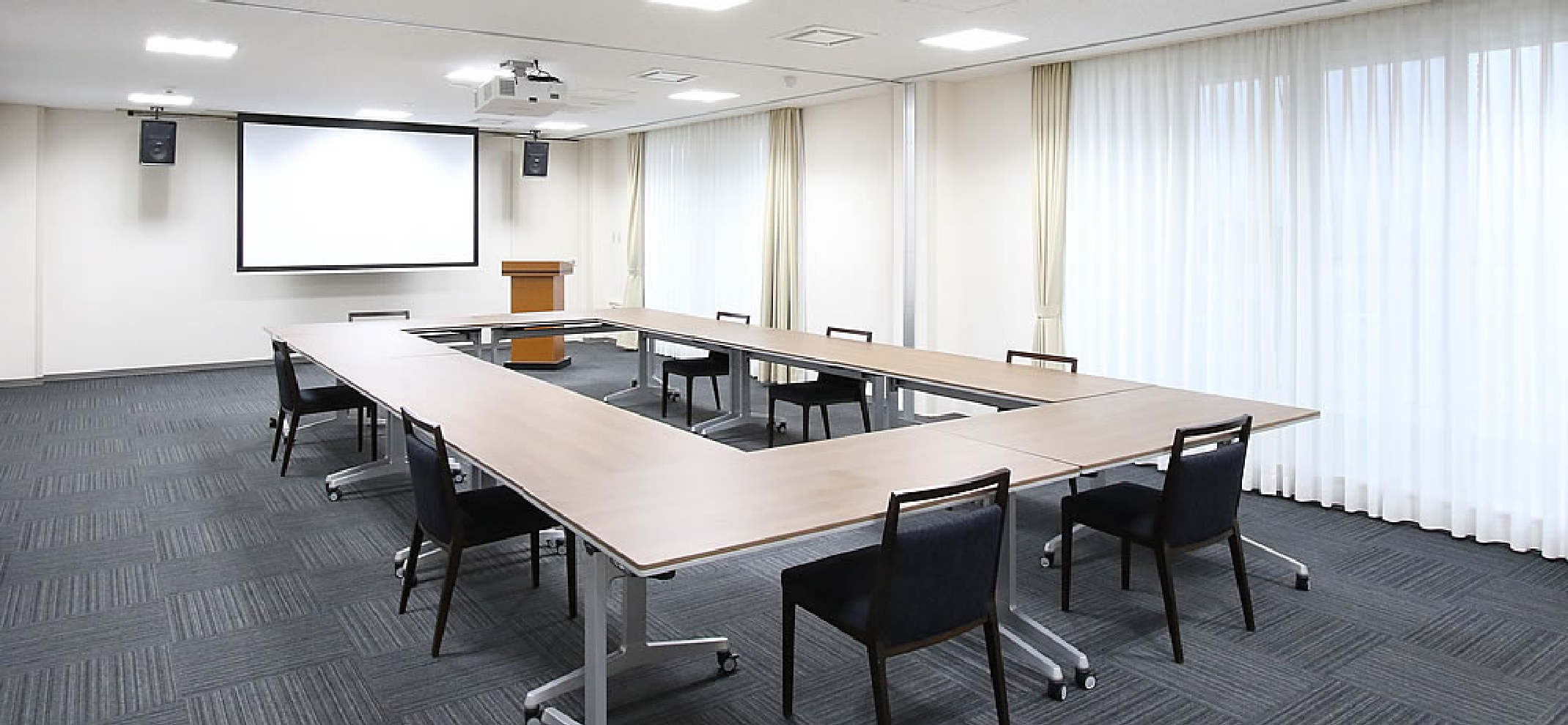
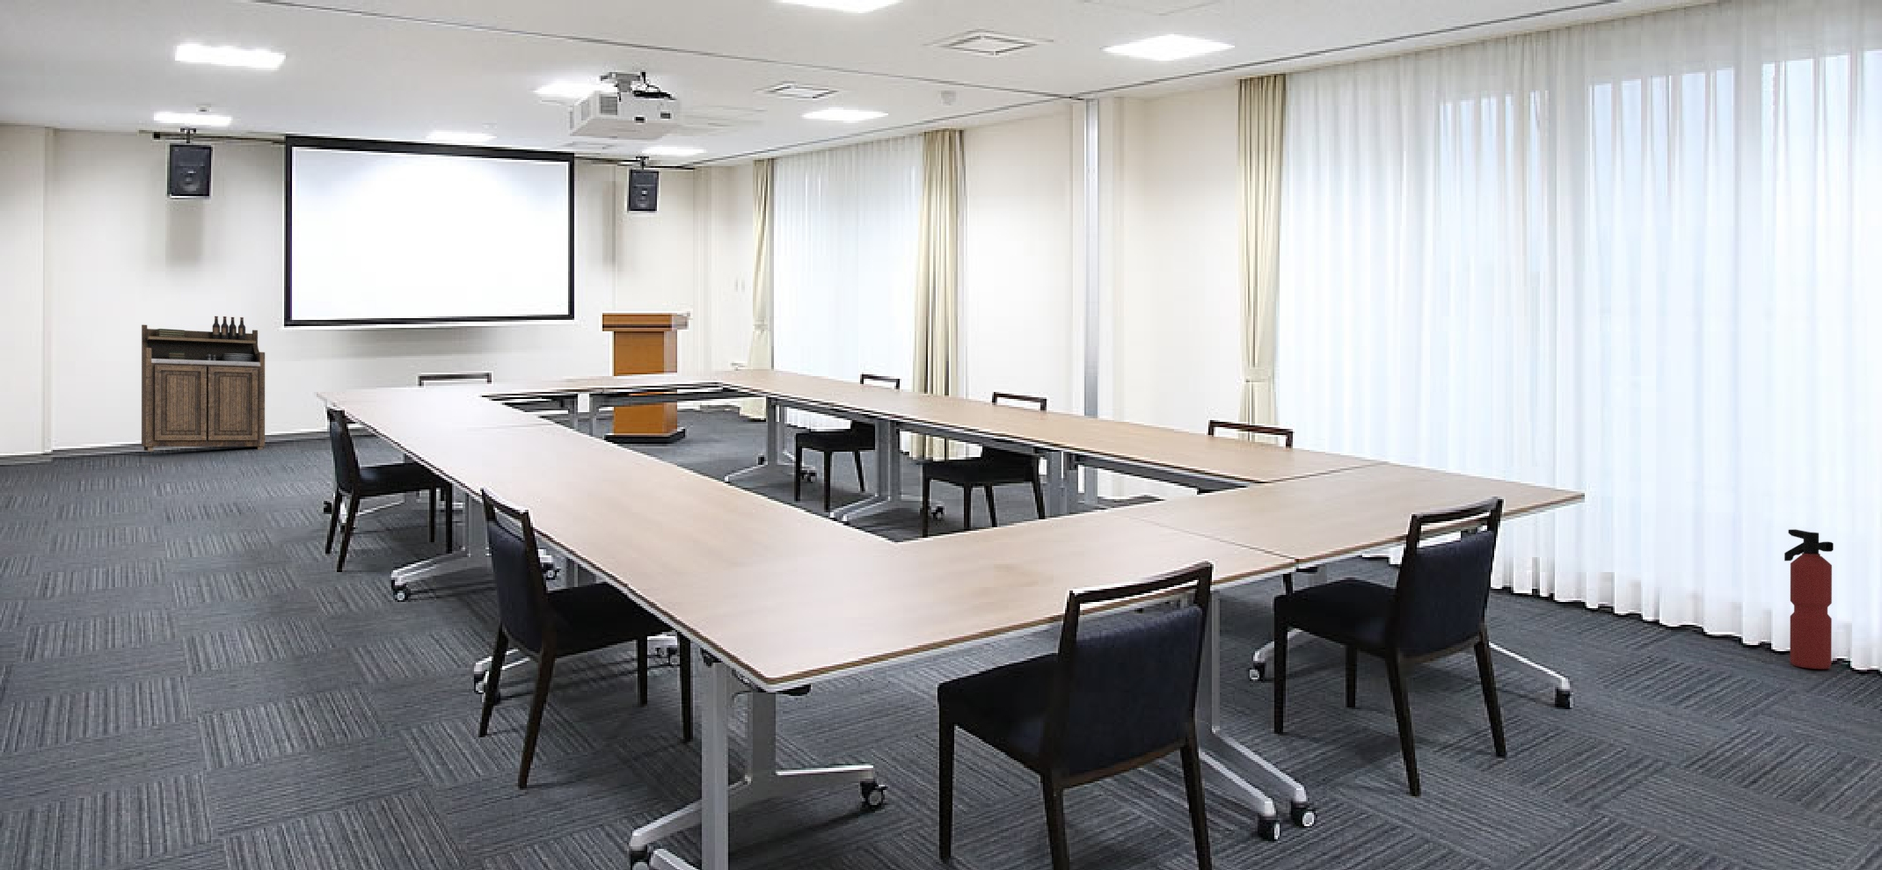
+ fire extinguisher (1808, 598)
+ sideboard (204, 383)
